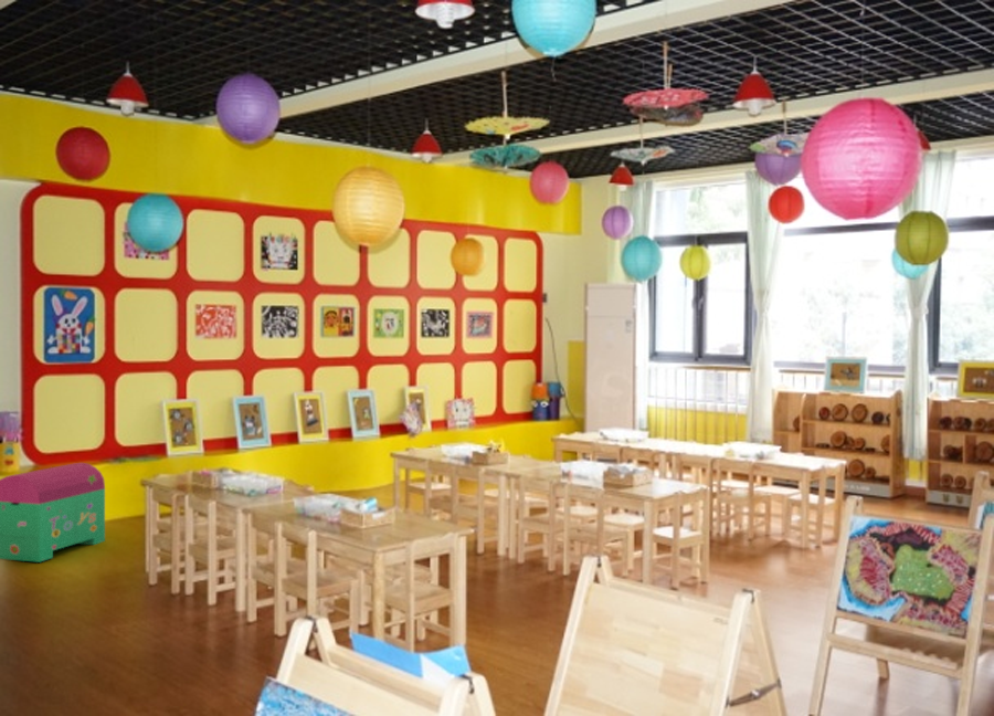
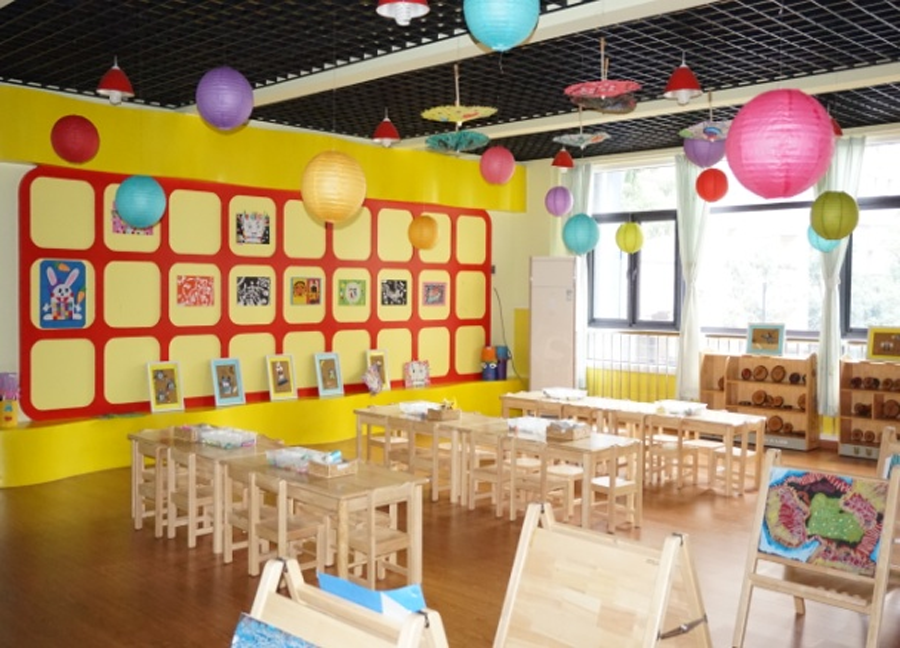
- toy chest (50, 508)
